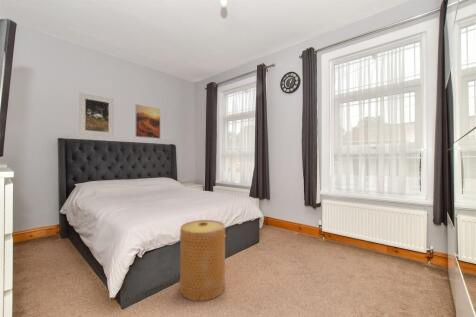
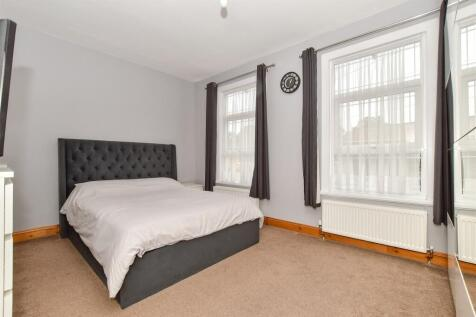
- basket (203, 256)
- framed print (148, 122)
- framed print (97, 116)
